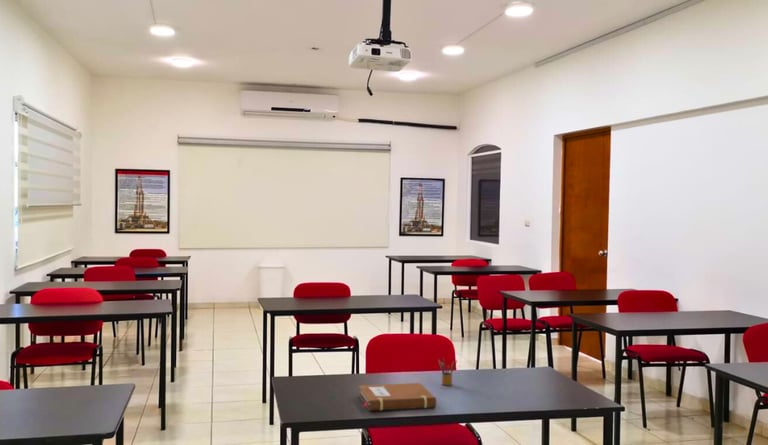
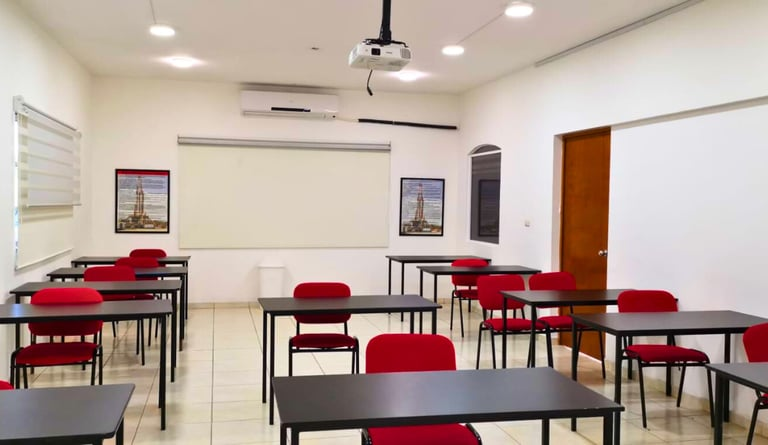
- notebook (394, 396)
- pencil box (447, 371)
